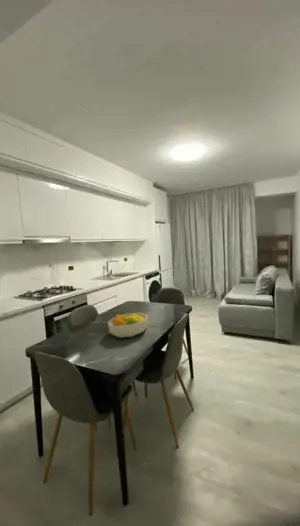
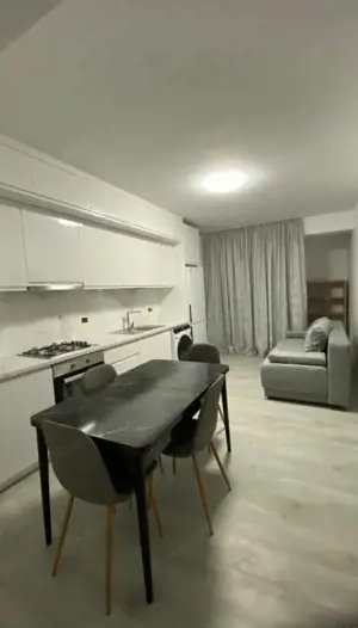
- fruit bowl (128, 322)
